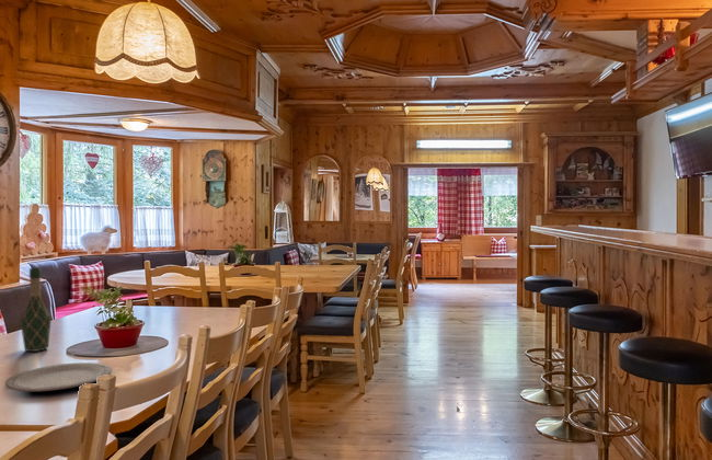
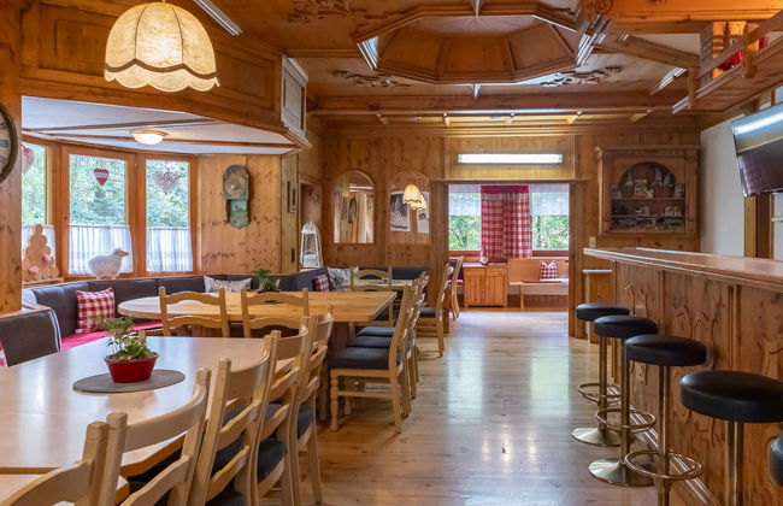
- plate (60, 377)
- wine bottle (35, 308)
